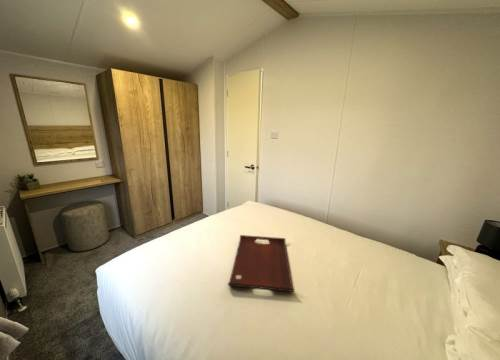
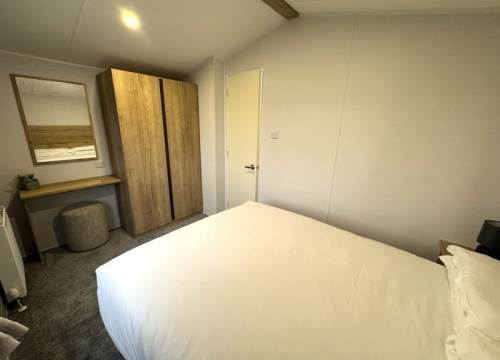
- serving tray (261, 259)
